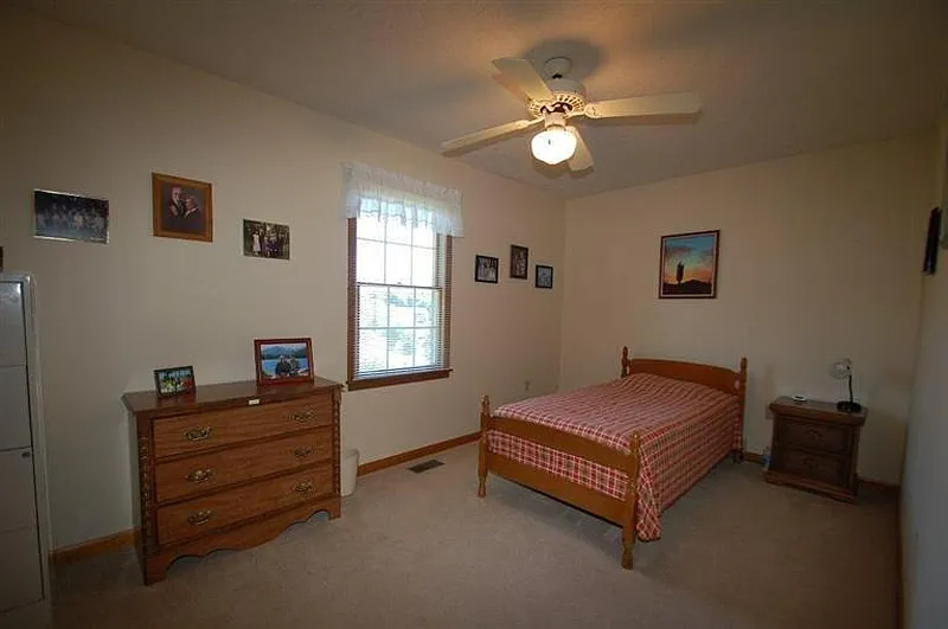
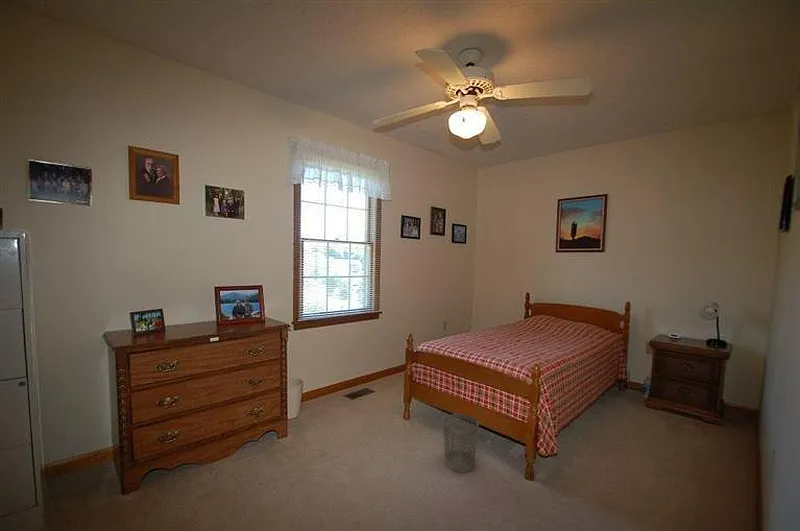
+ wastebasket (460, 443)
